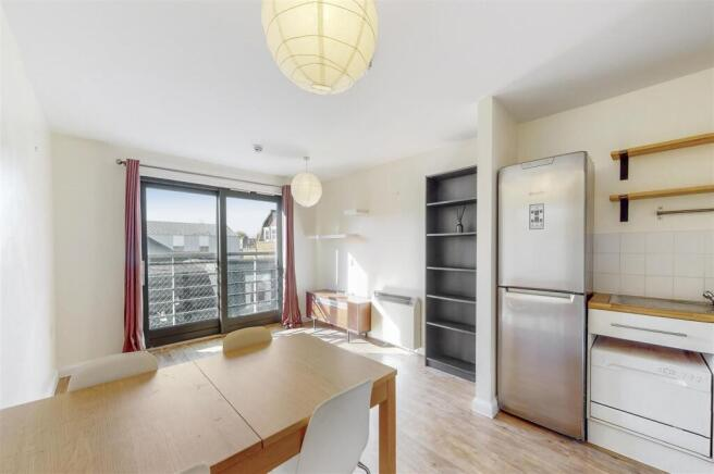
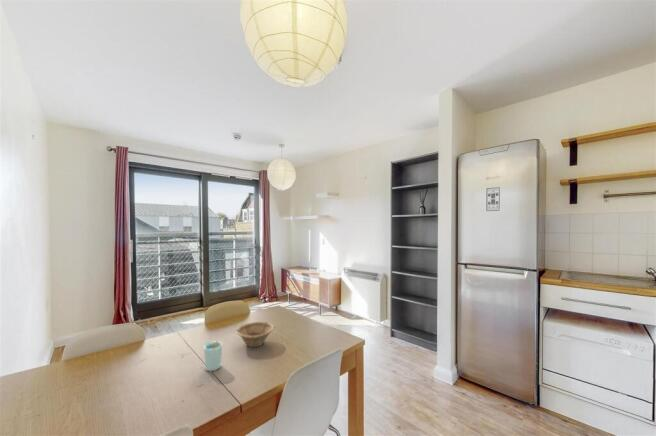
+ cup (213, 353)
+ dish (255, 335)
